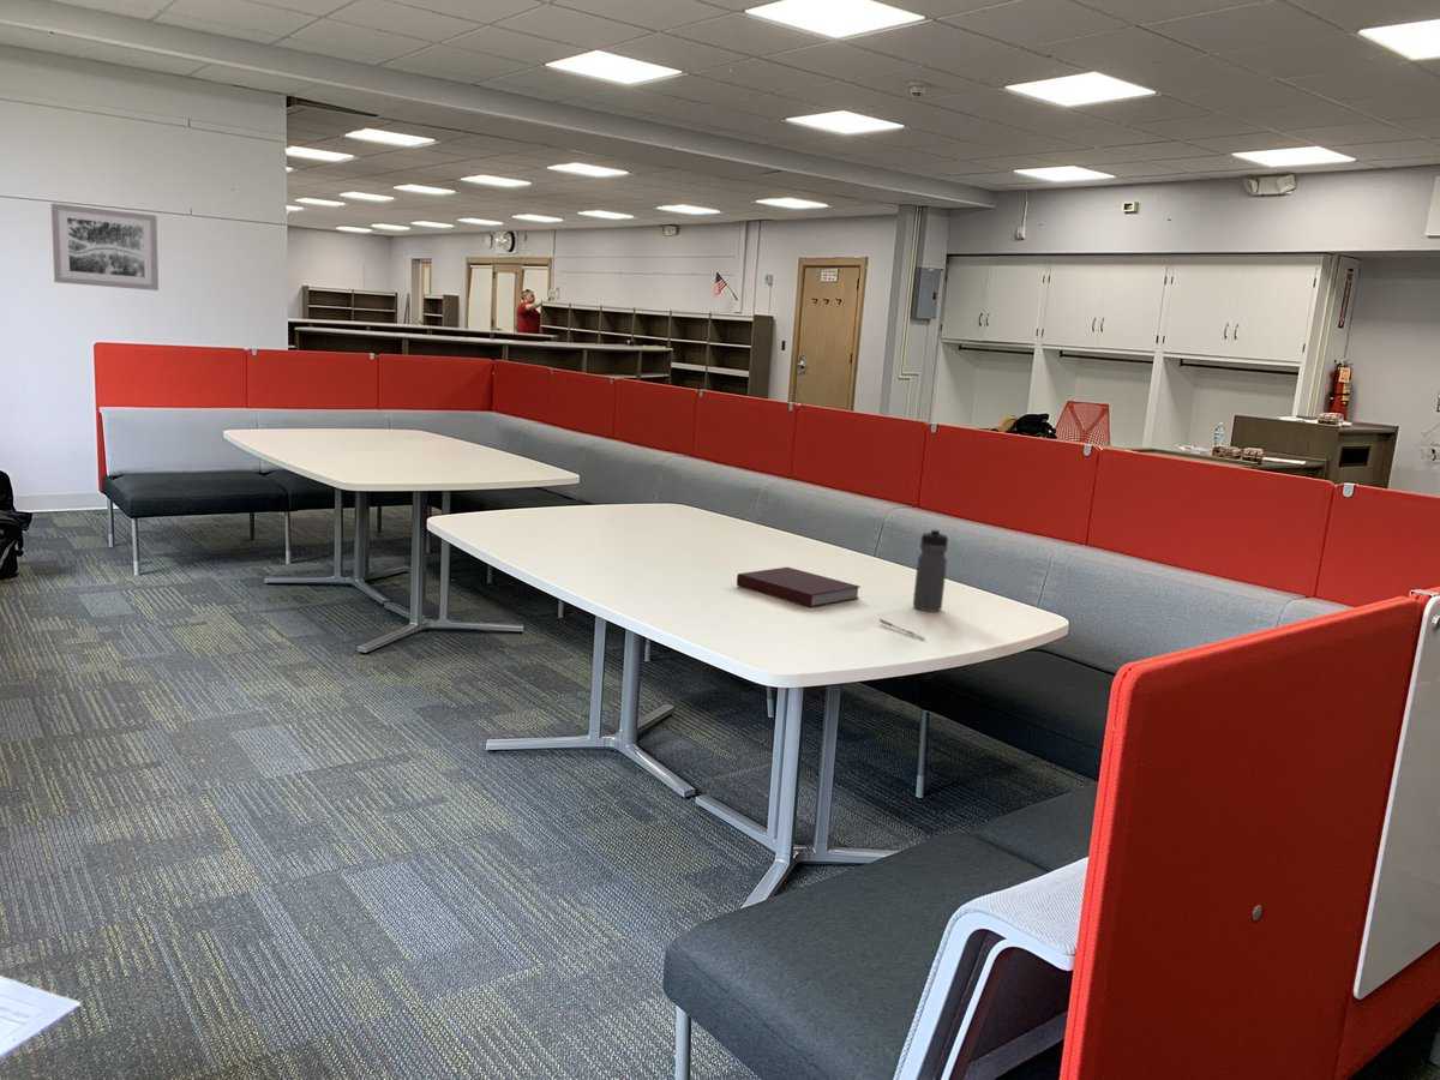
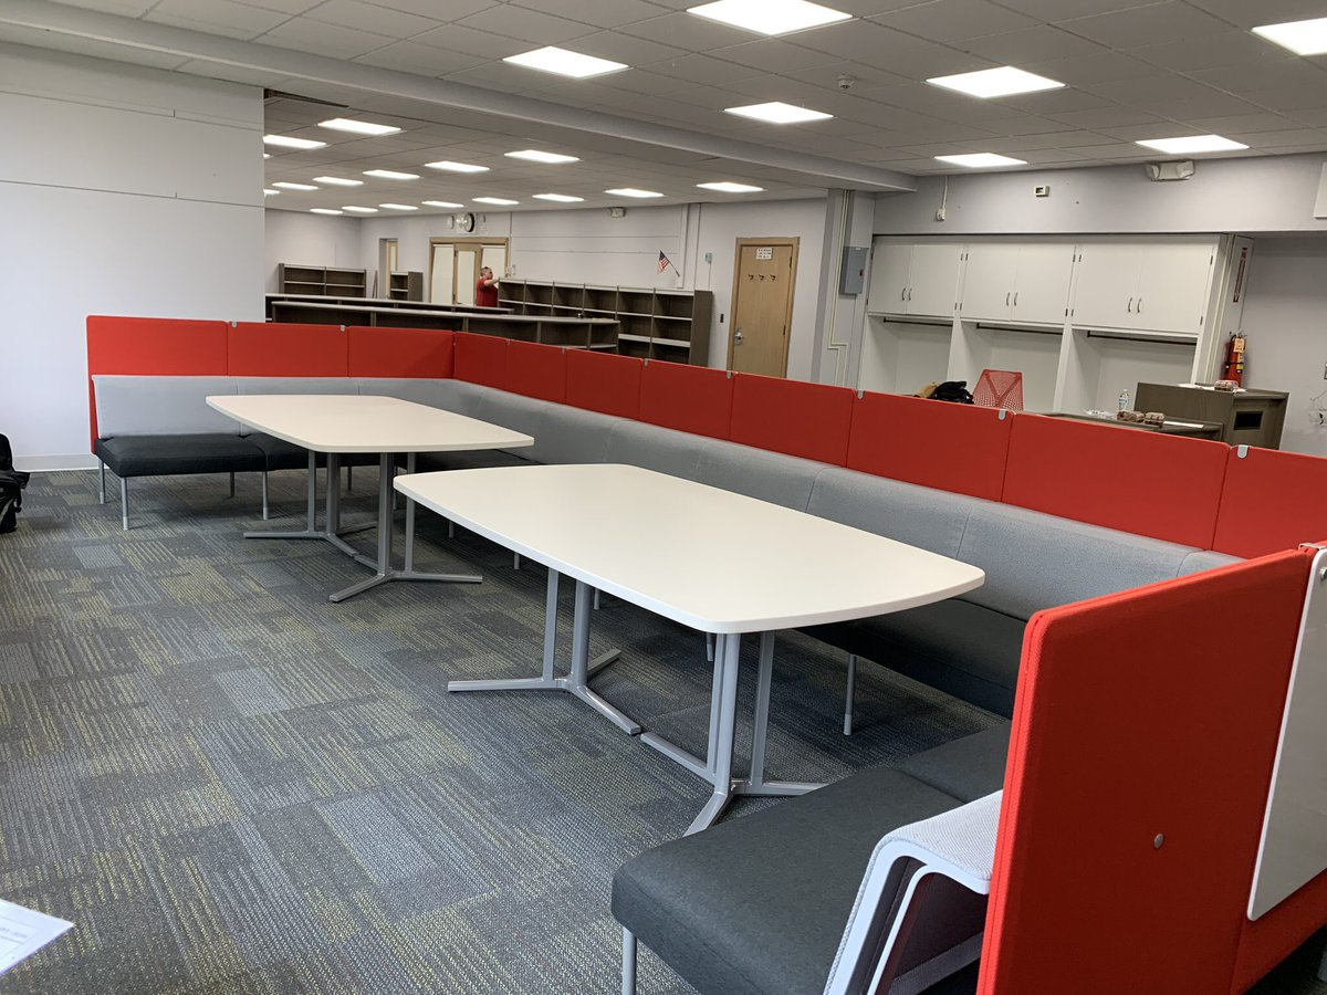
- wall art (106, 248)
- water bottle (931, 568)
- pen (901, 629)
- notebook (798, 586)
